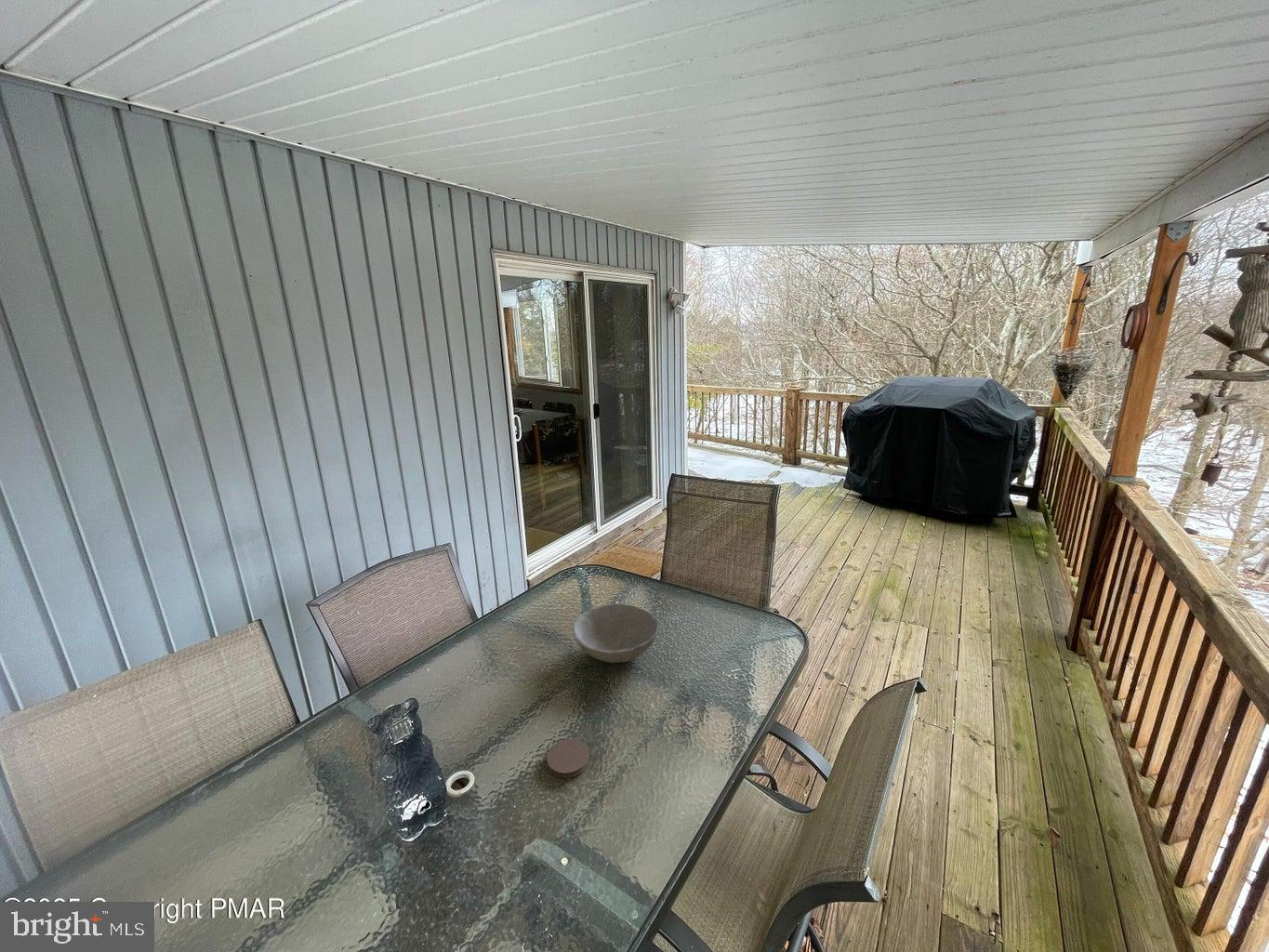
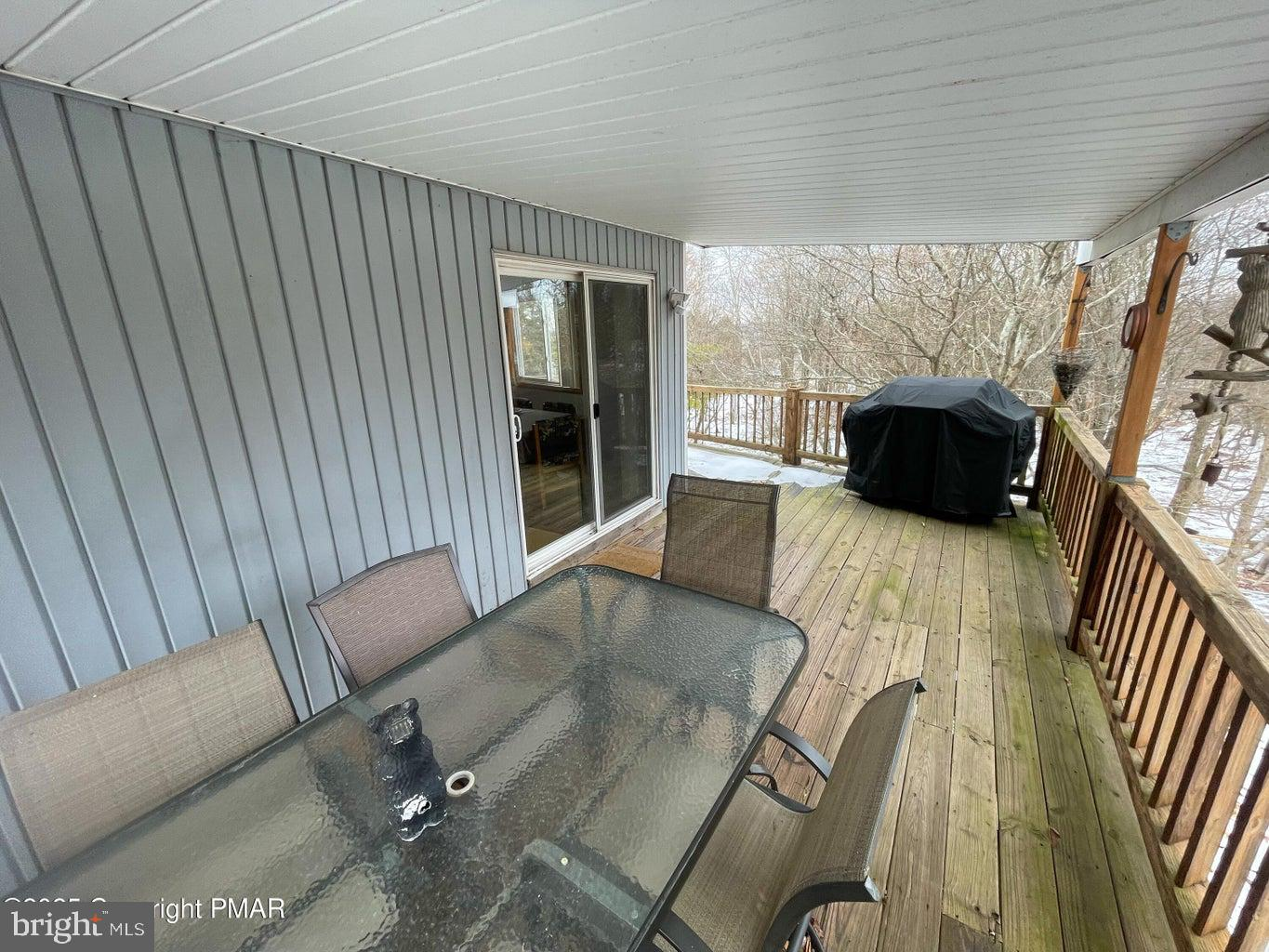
- coaster (568, 758)
- bowl (615, 638)
